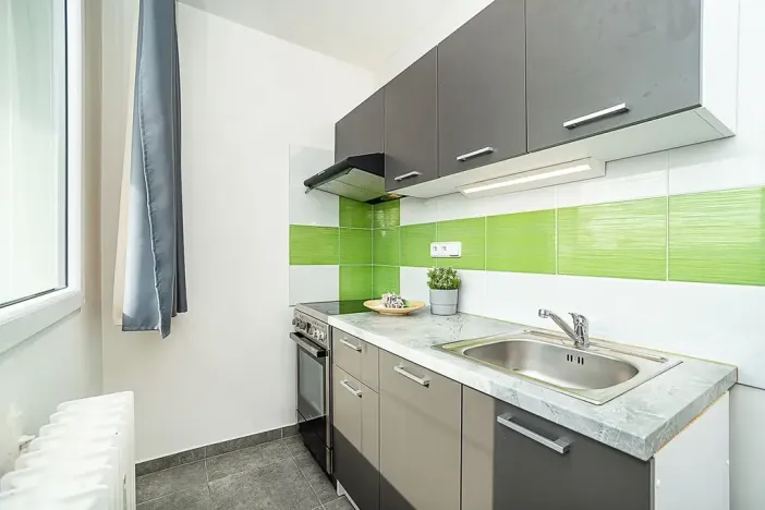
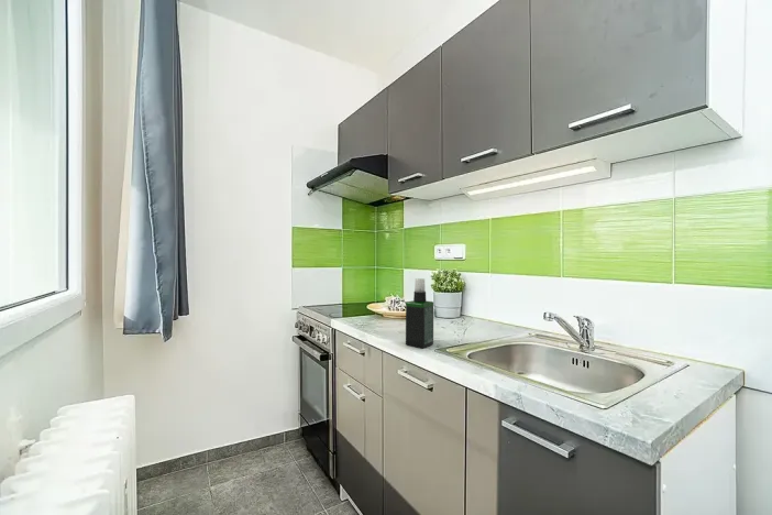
+ spray bottle (419, 311)
